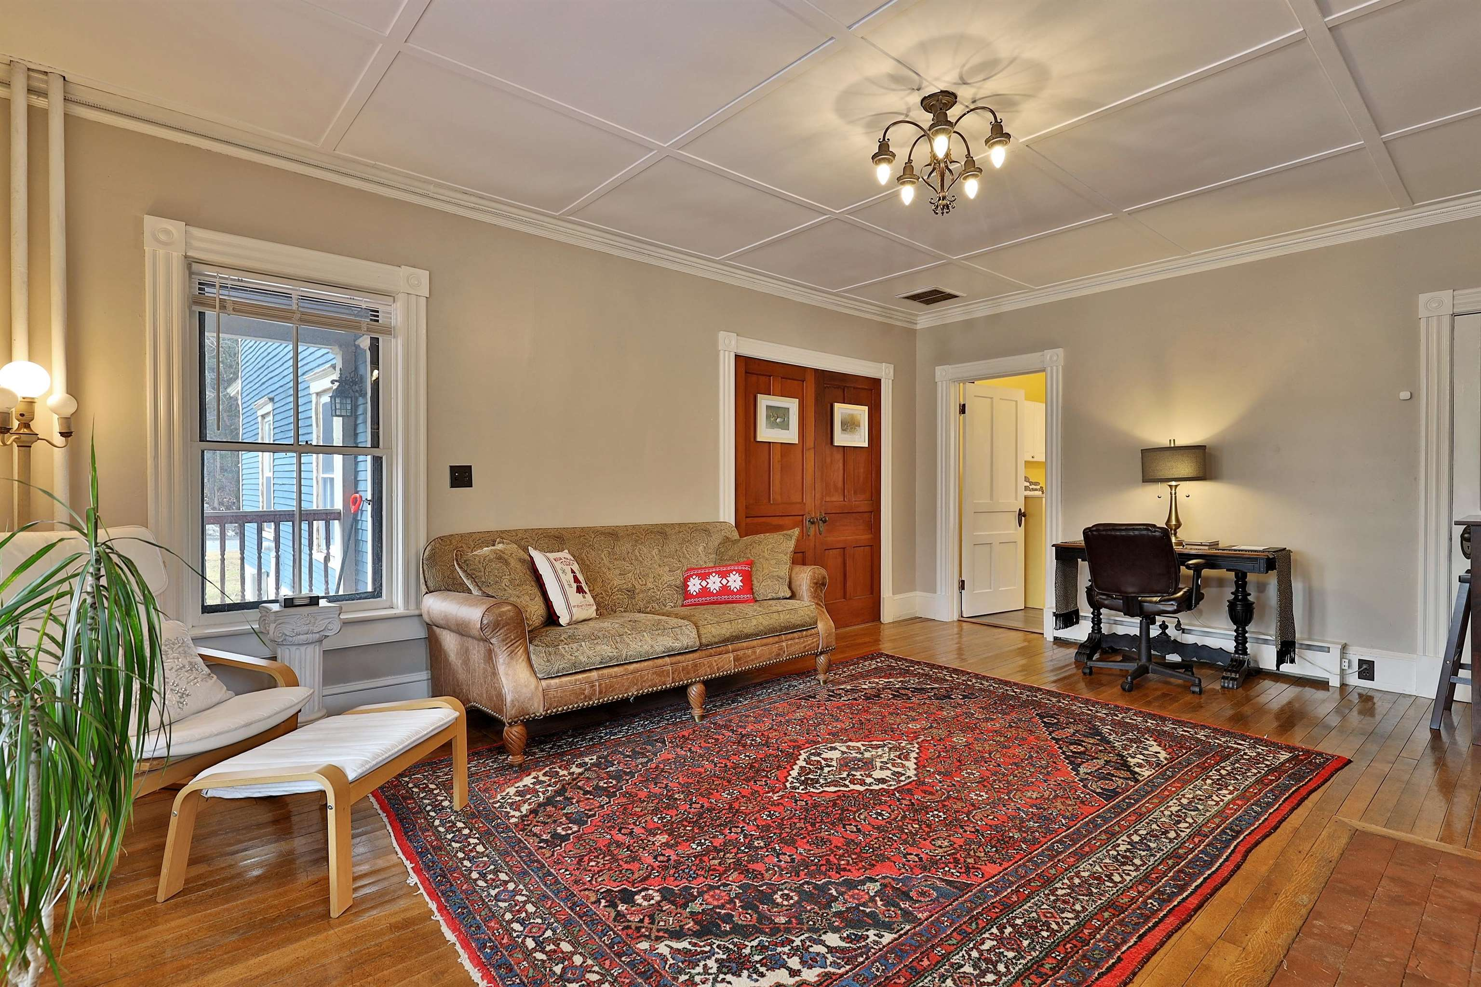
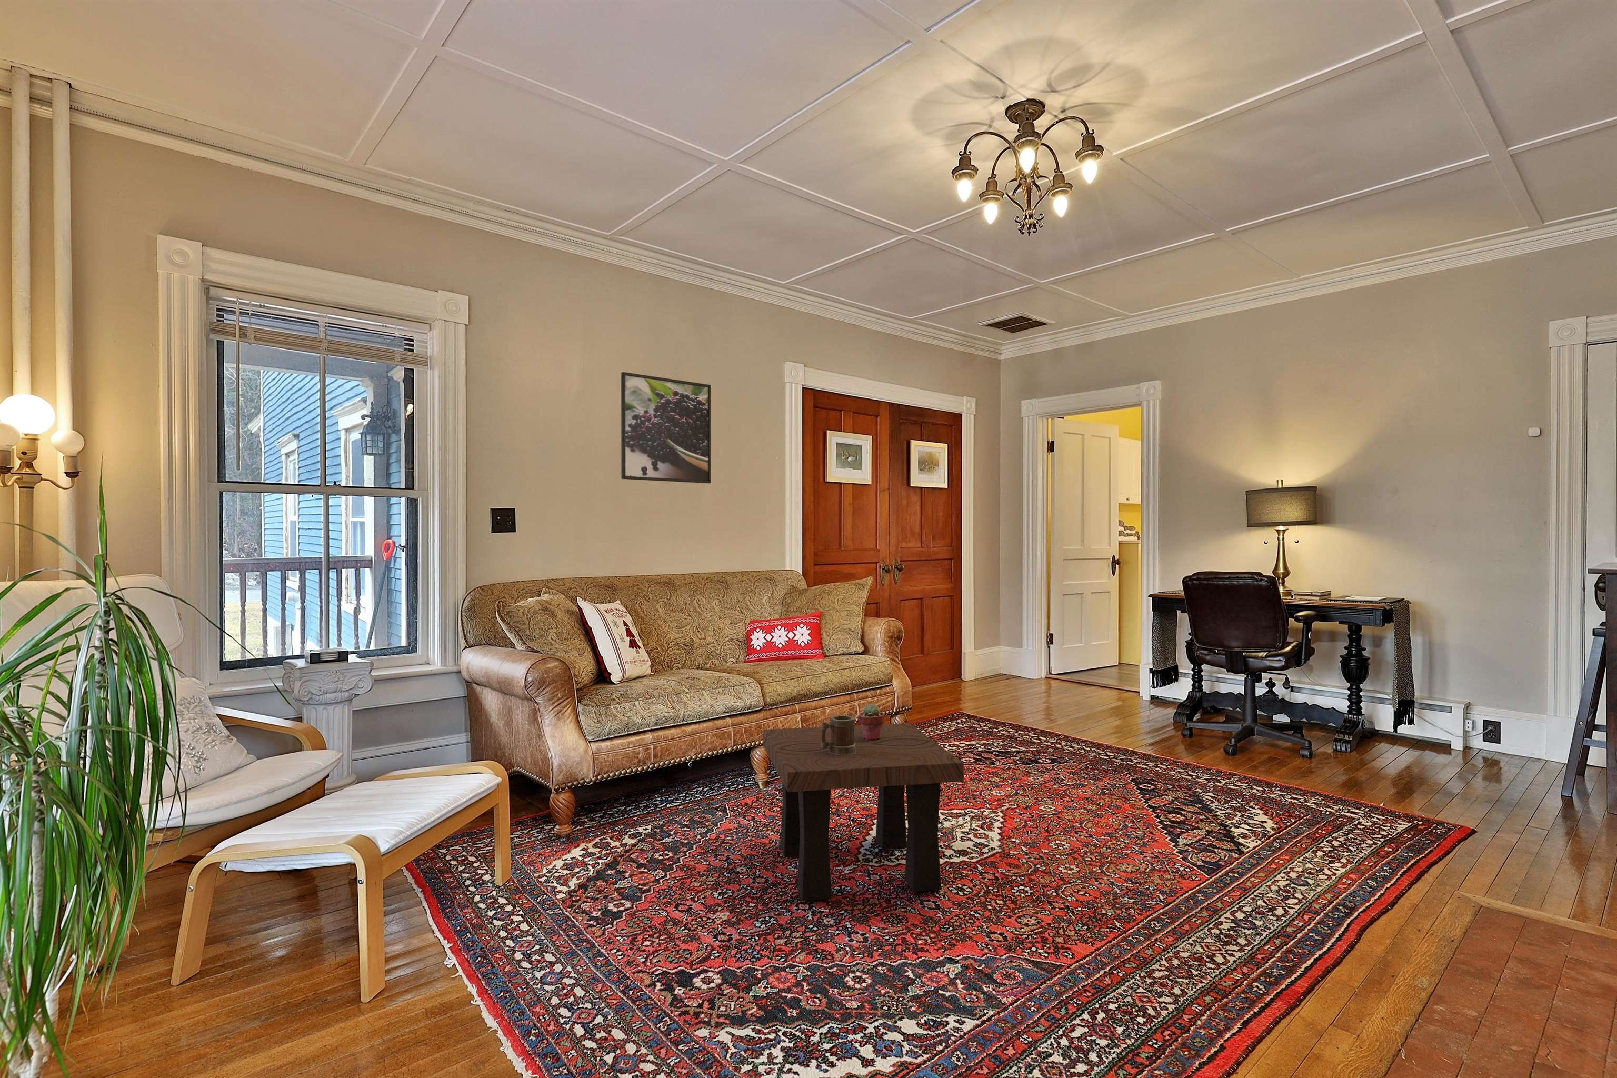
+ mug (839, 734)
+ potted succulent (871, 719)
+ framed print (668, 430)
+ side table (851, 788)
